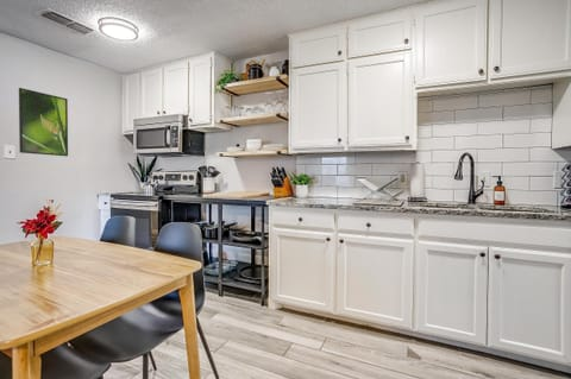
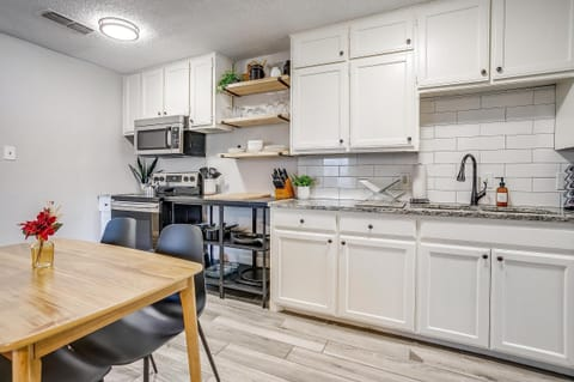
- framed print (44, 124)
